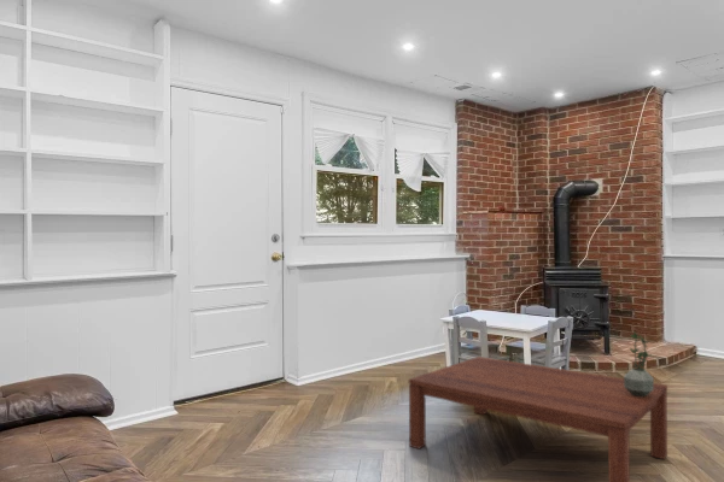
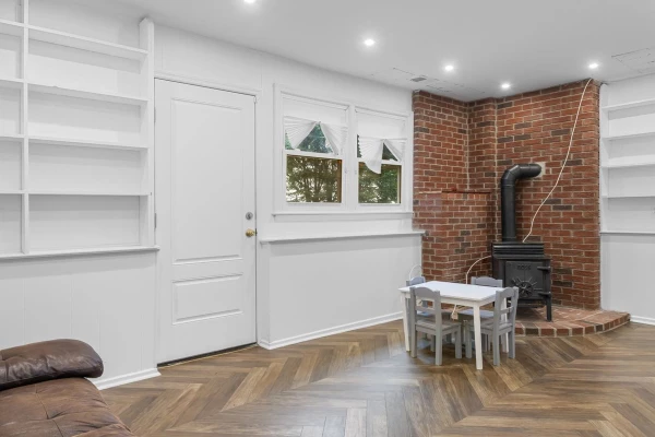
- coffee table (535, 416)
- potted plant (638, 364)
